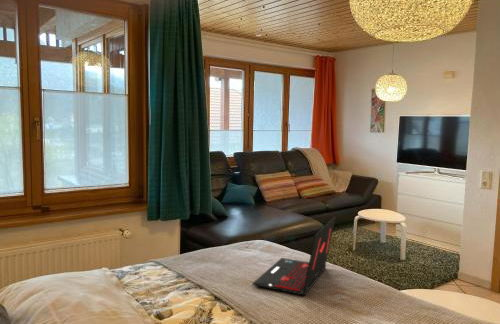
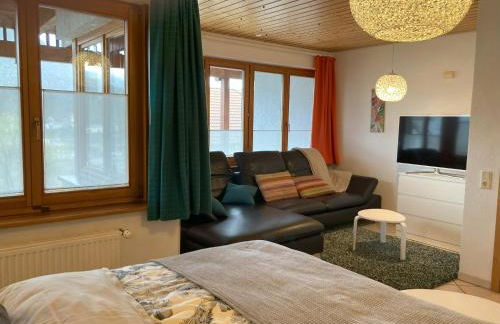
- laptop (296, 260)
